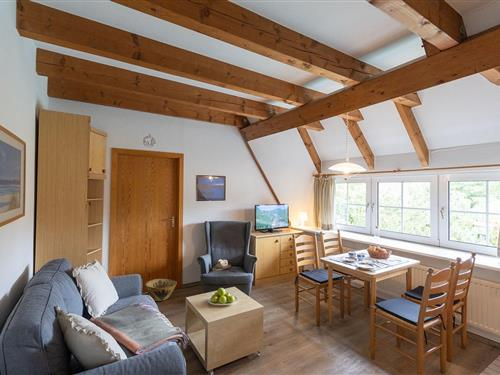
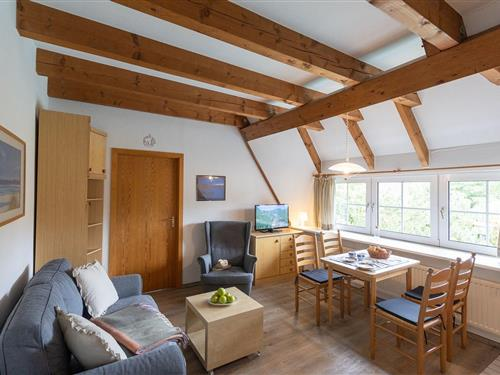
- woven basket (161, 290)
